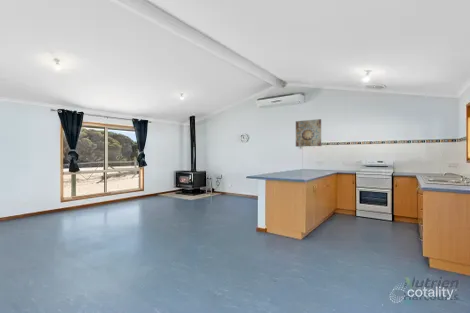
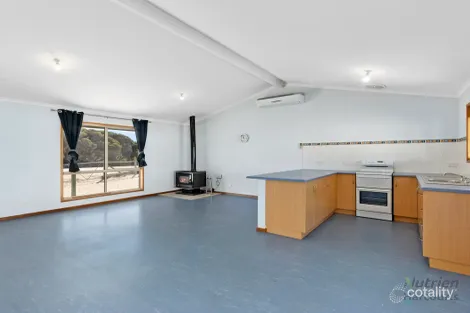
- wall art (308, 133)
